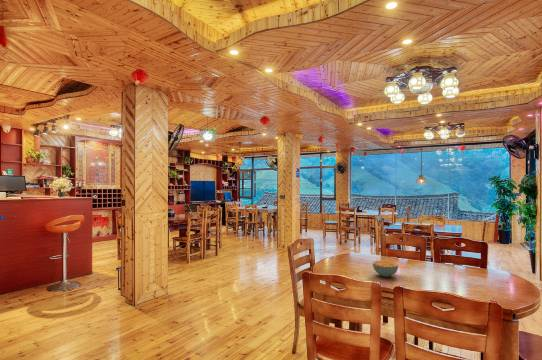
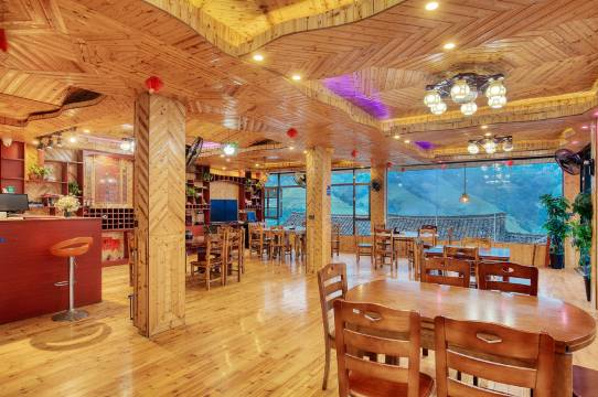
- cereal bowl (385, 269)
